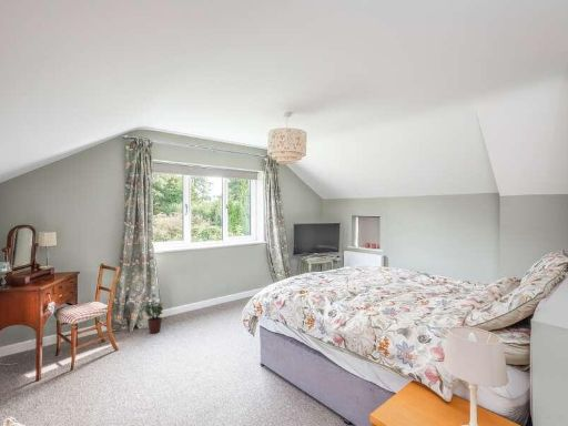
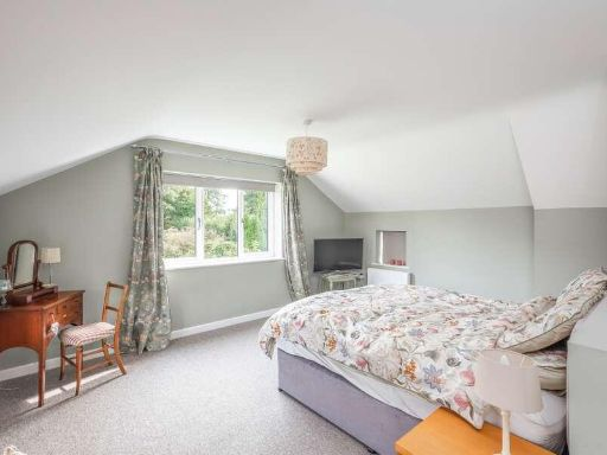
- potted plant (153, 315)
